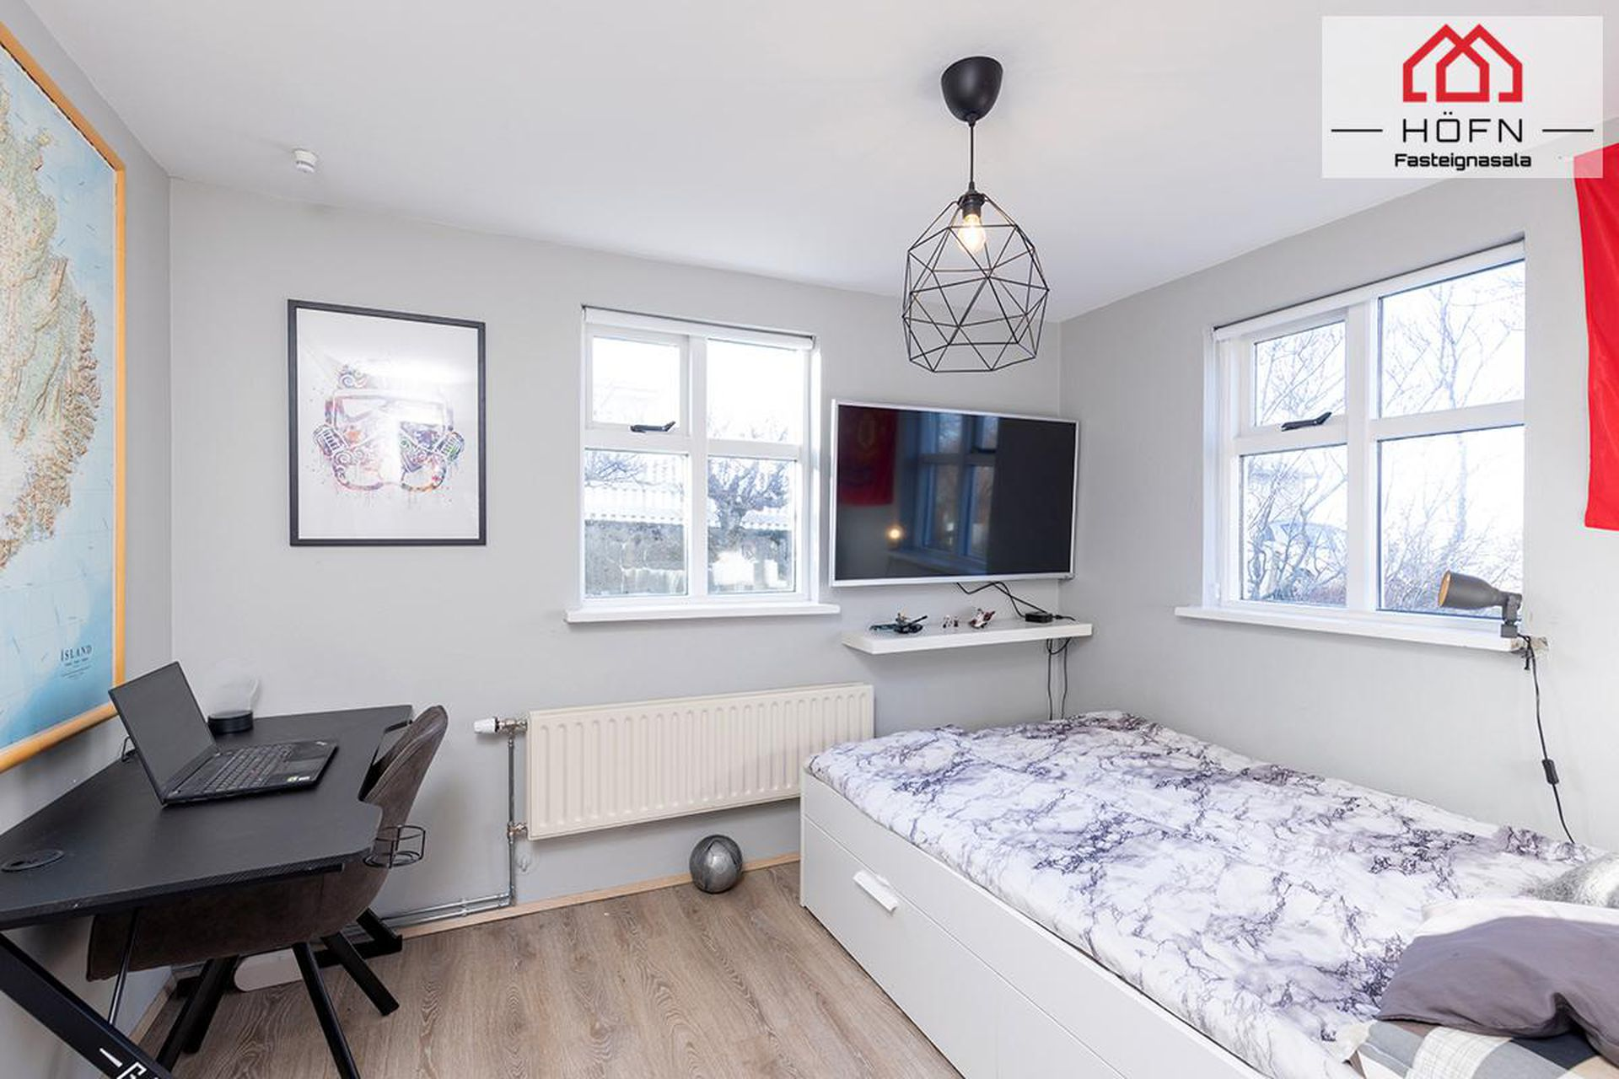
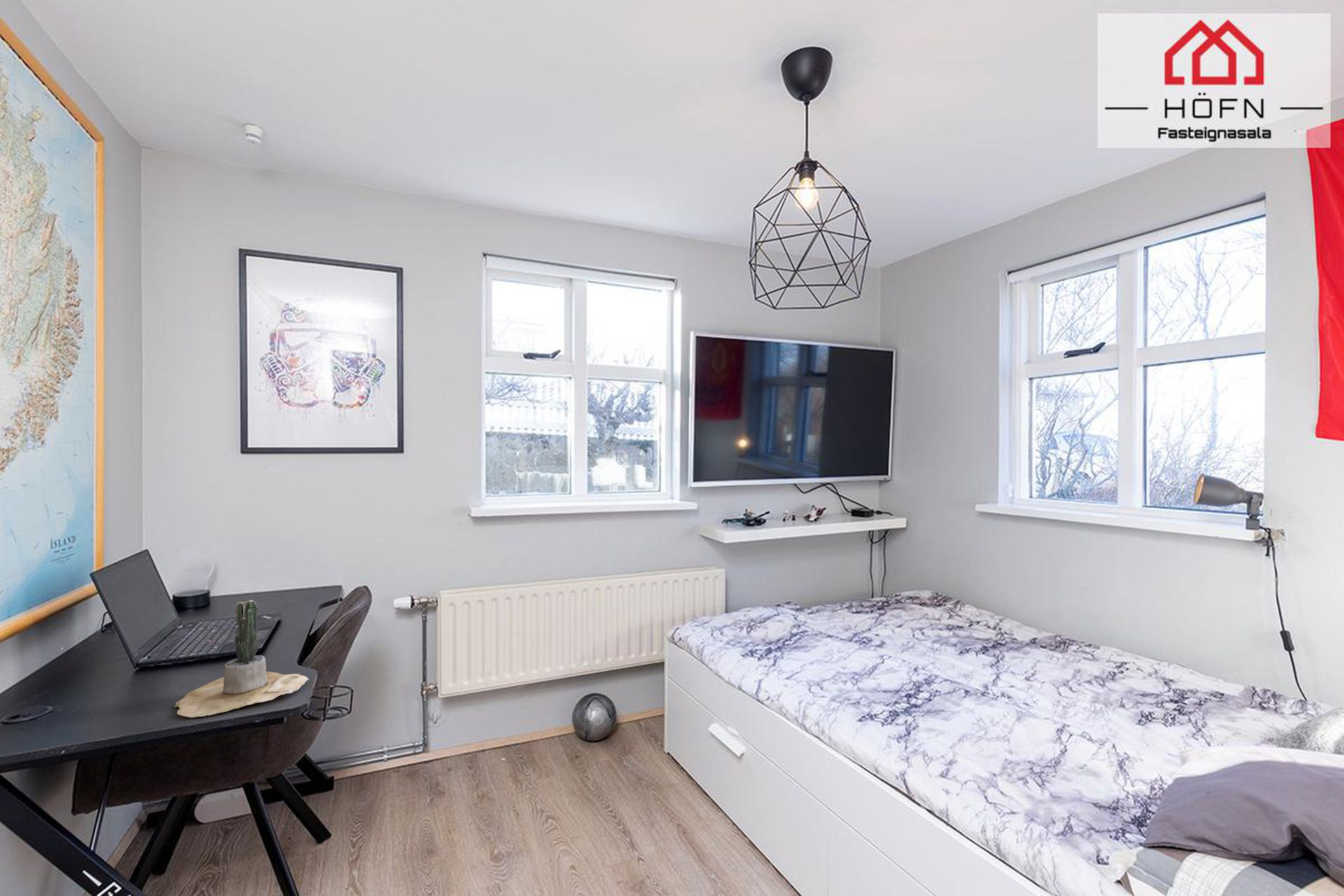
+ potted cactus (244, 644)
